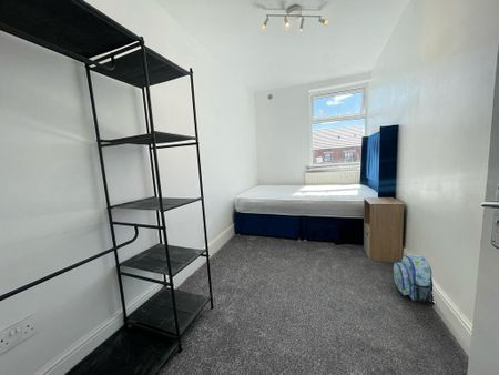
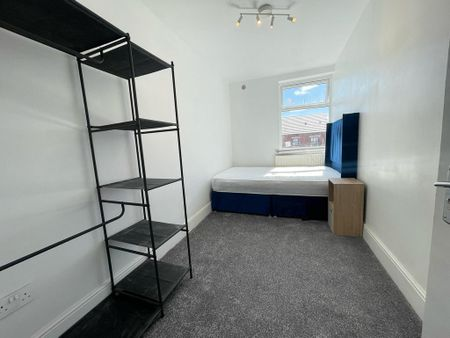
- backpack (411, 275)
